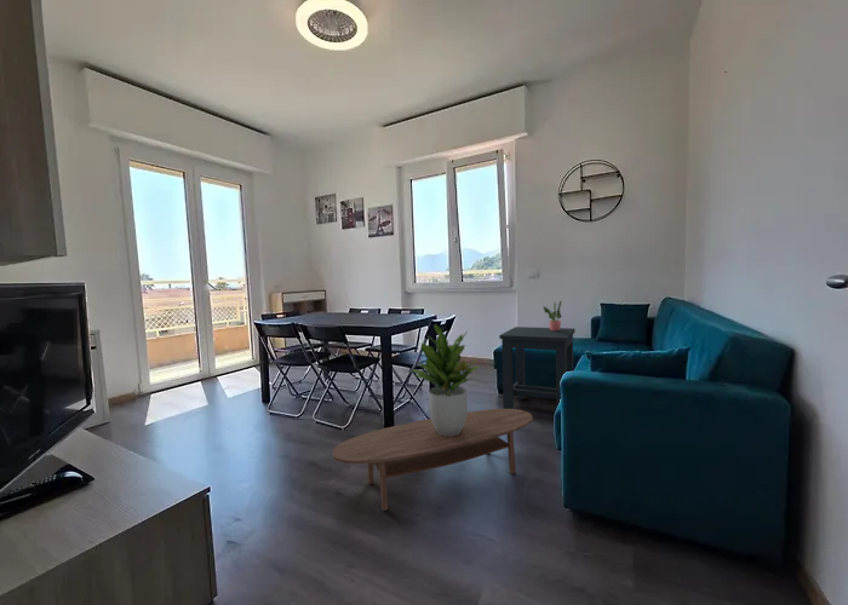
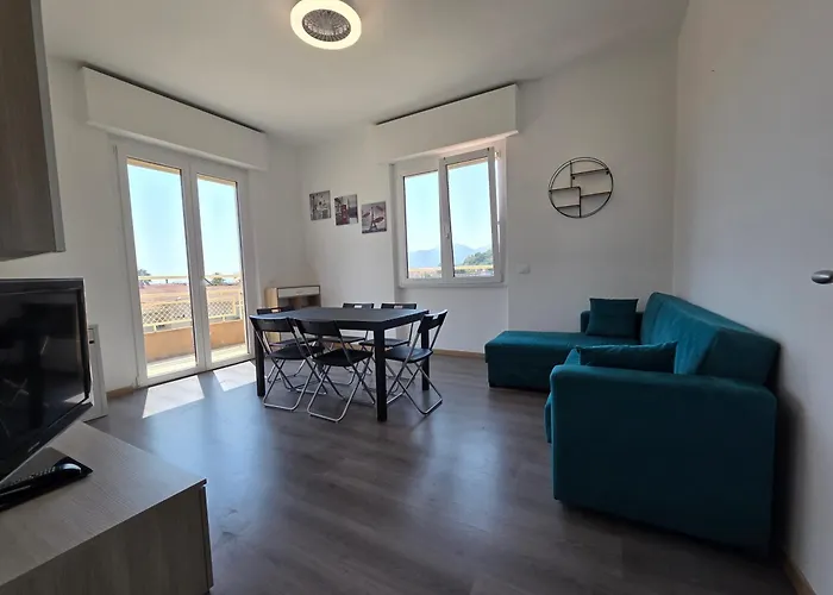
- potted plant (551, 316)
- potted plant (449, 376)
- side table (523, 370)
- coffee table (441, 454)
